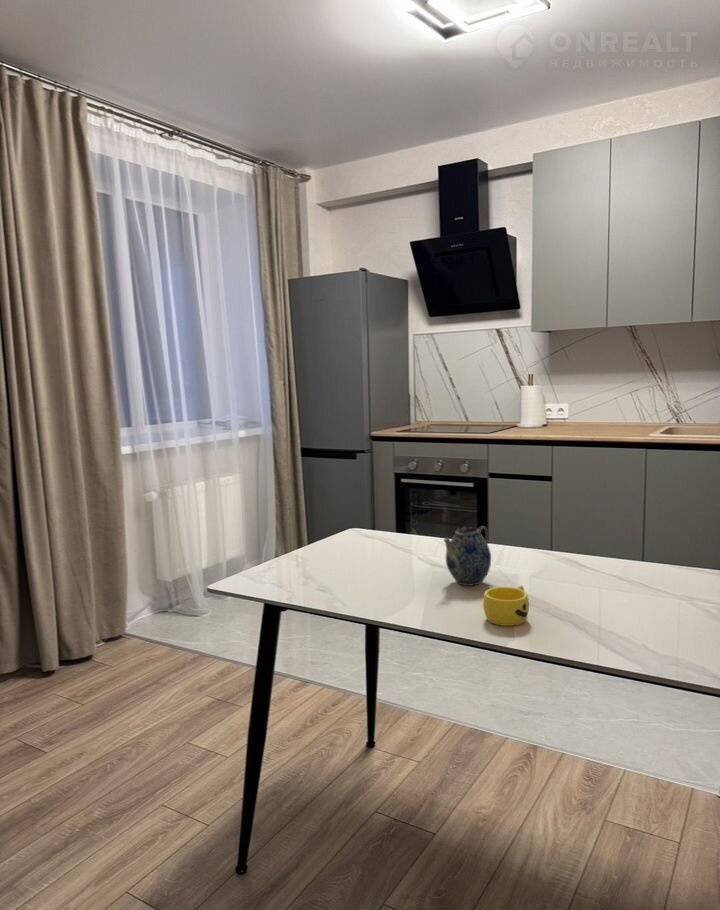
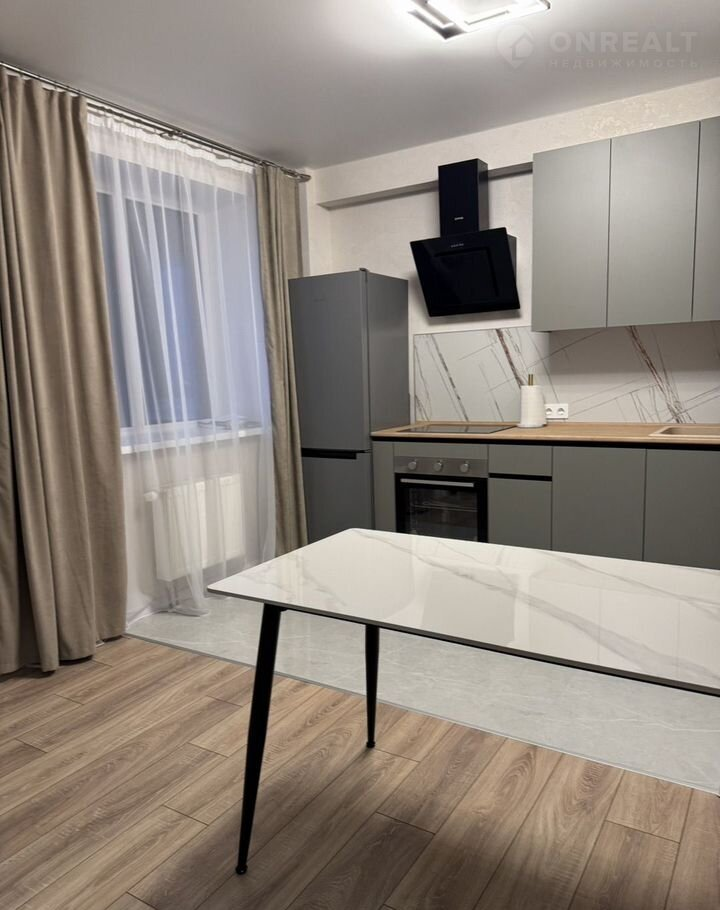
- cup (509, 604)
- teapot (467, 554)
